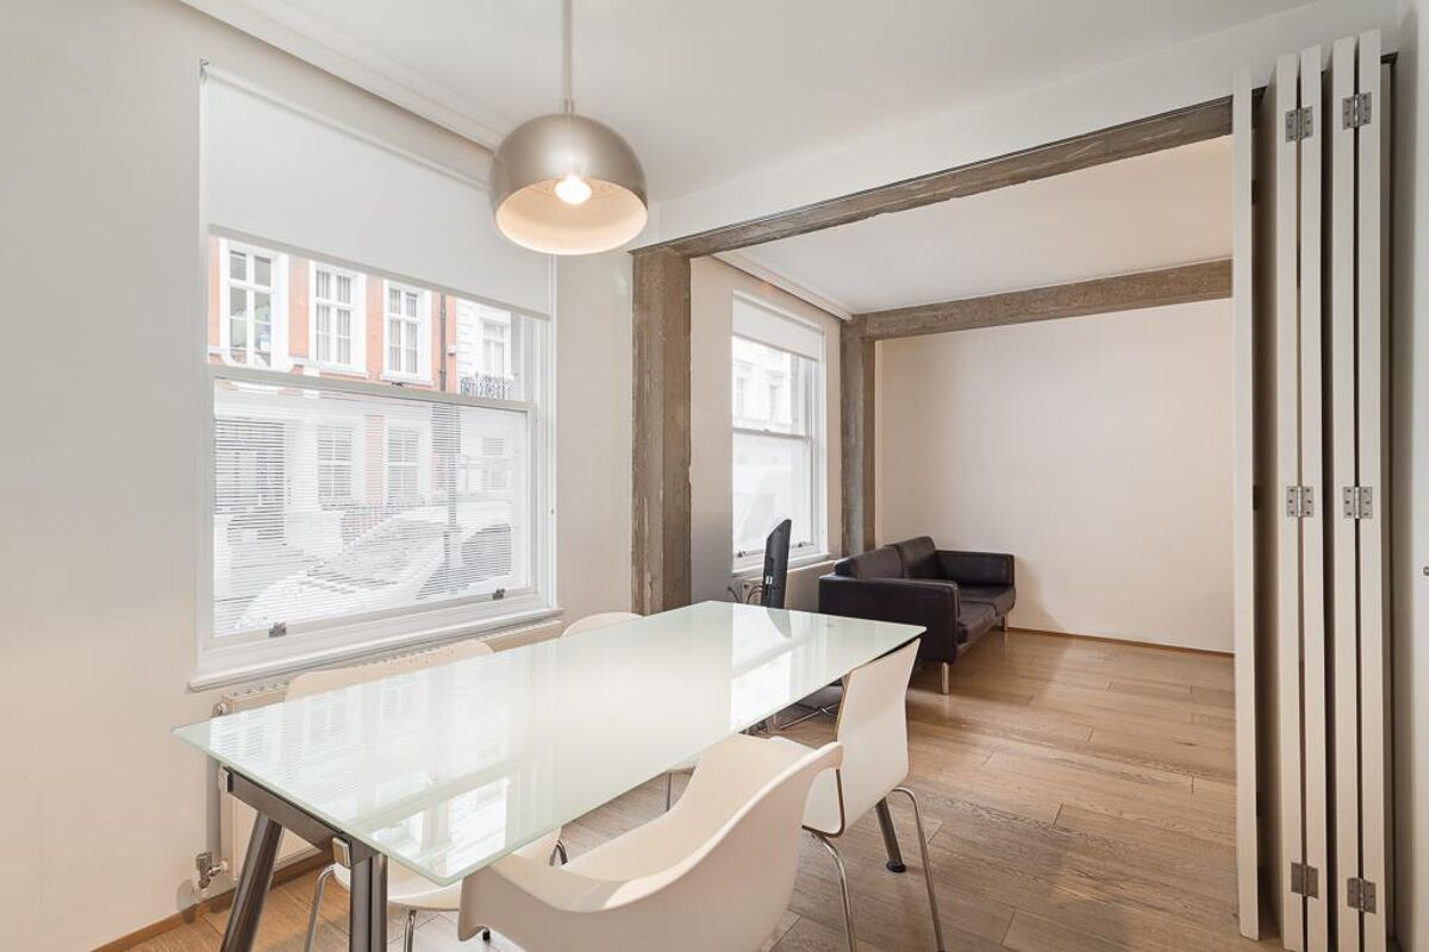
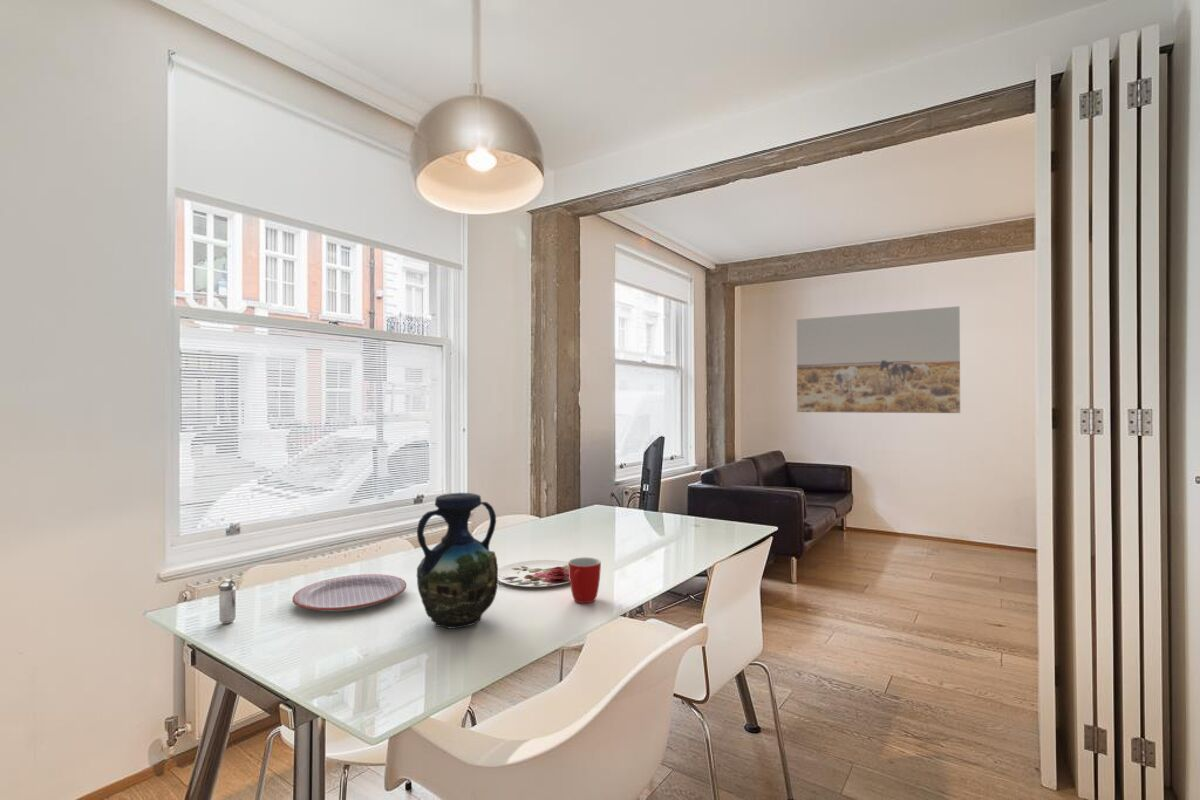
+ plate (539, 571)
+ shaker (227, 600)
+ plate (351, 593)
+ wall art (872, 363)
+ mug (582, 582)
+ vase (458, 557)
